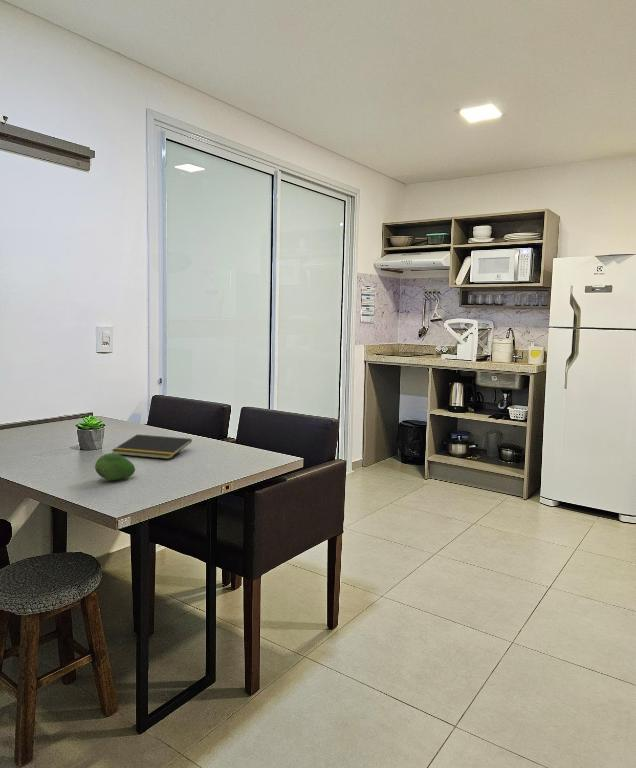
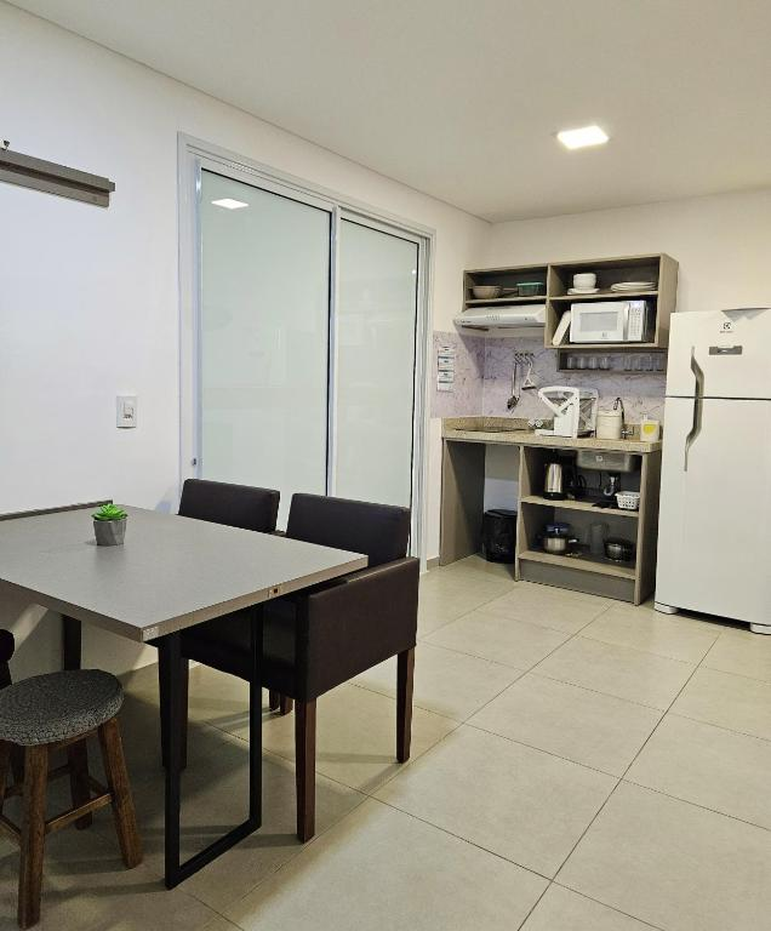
- fruit (115, 466)
- notepad (152, 446)
